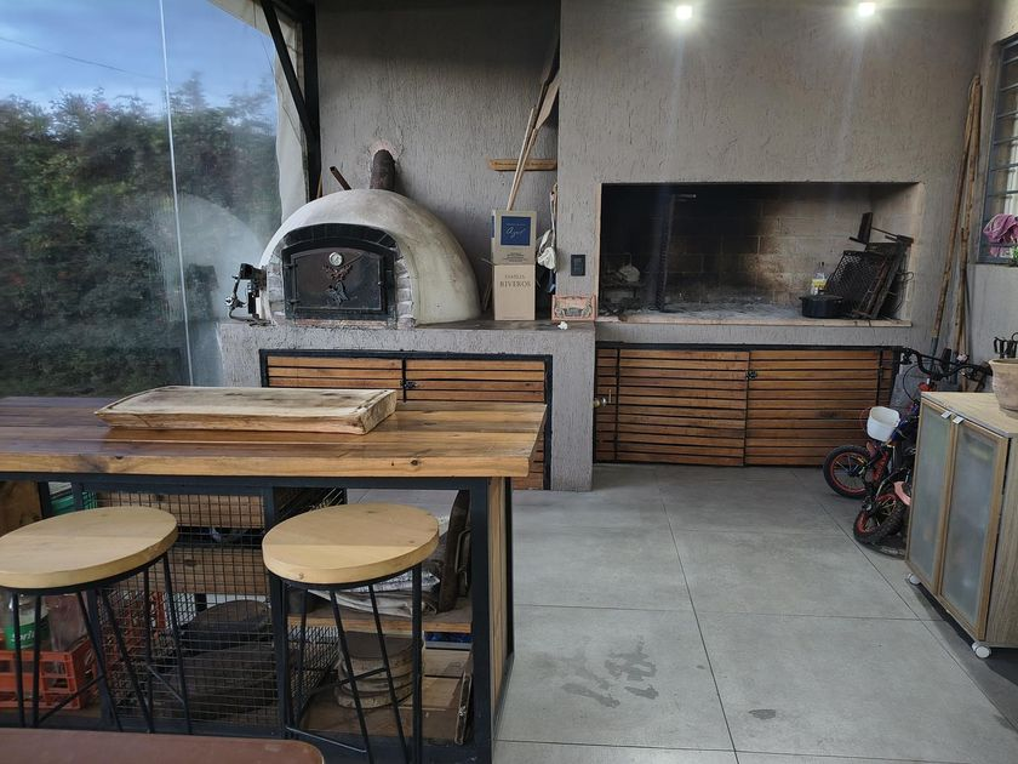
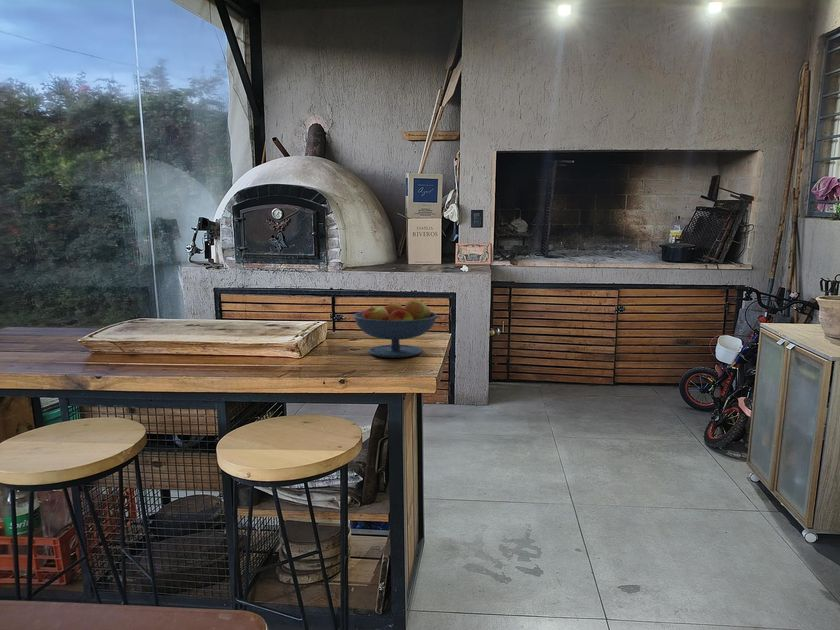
+ fruit bowl (395, 326)
